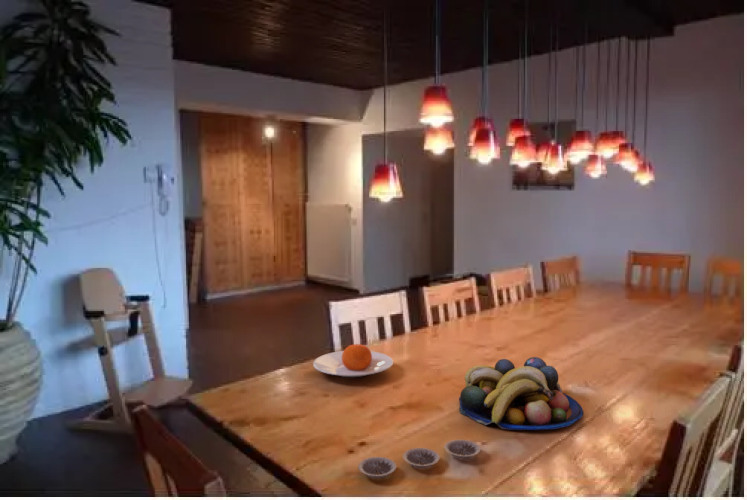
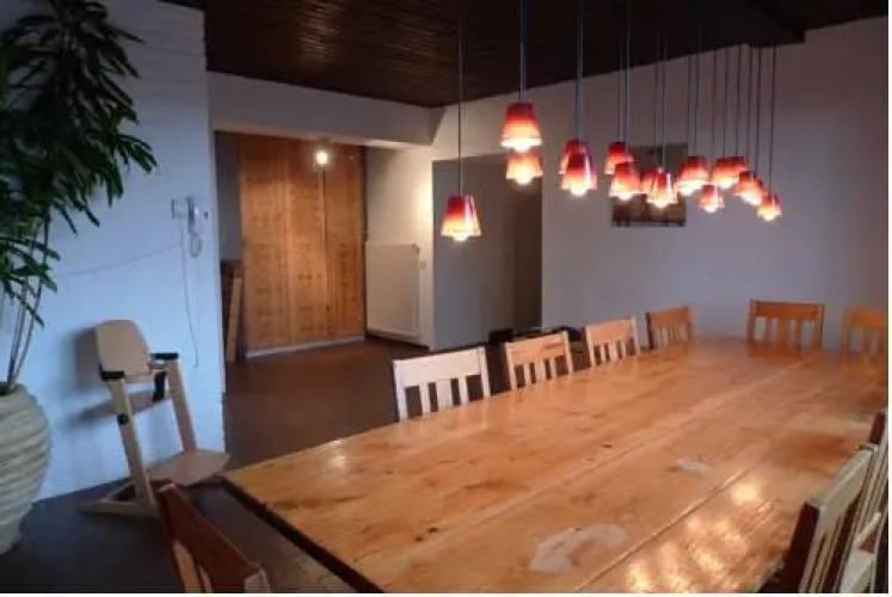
- plate (353, 359)
- plate (421, 459)
- fruit bowl (519, 385)
